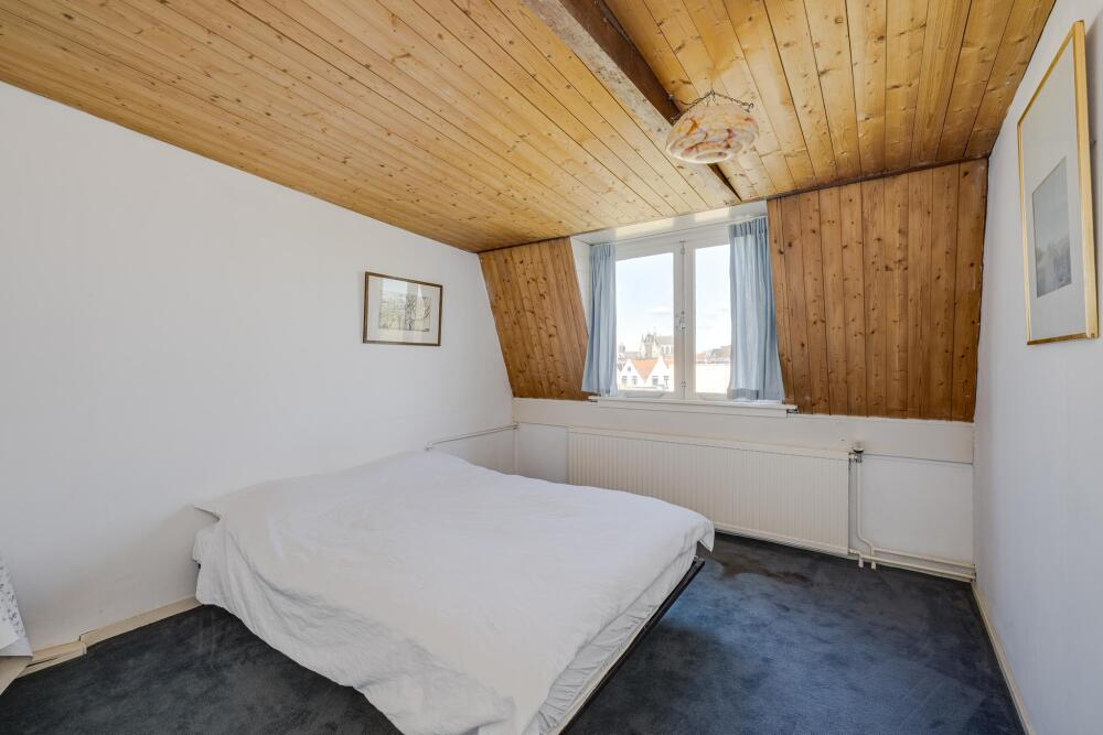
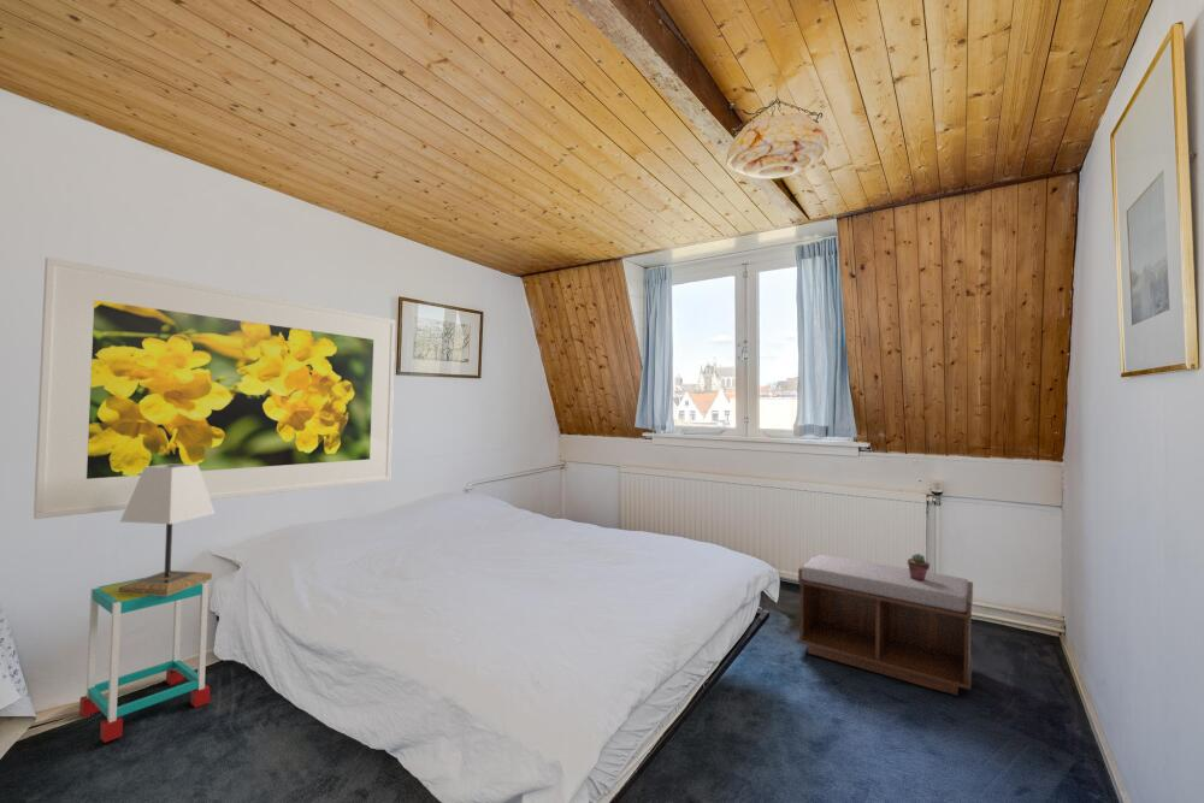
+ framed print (258, 395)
+ potted succulent (917, 565)
+ side table (153, 666)
+ lamp (169, 525)
+ bench (881, 615)
